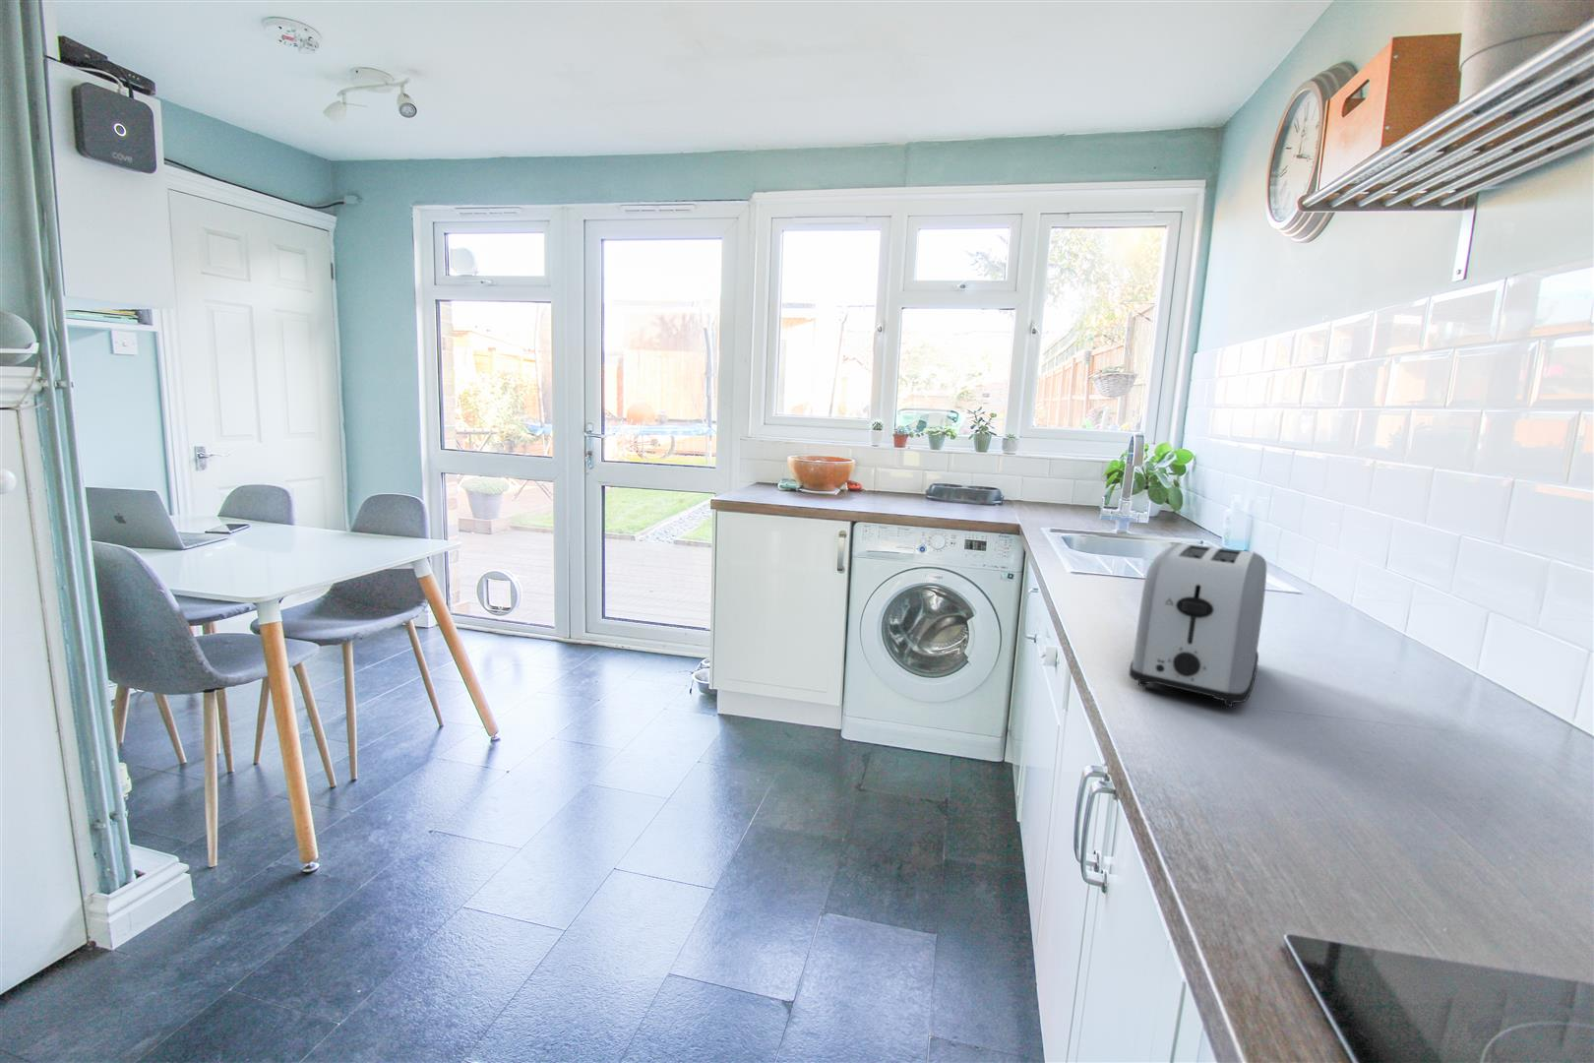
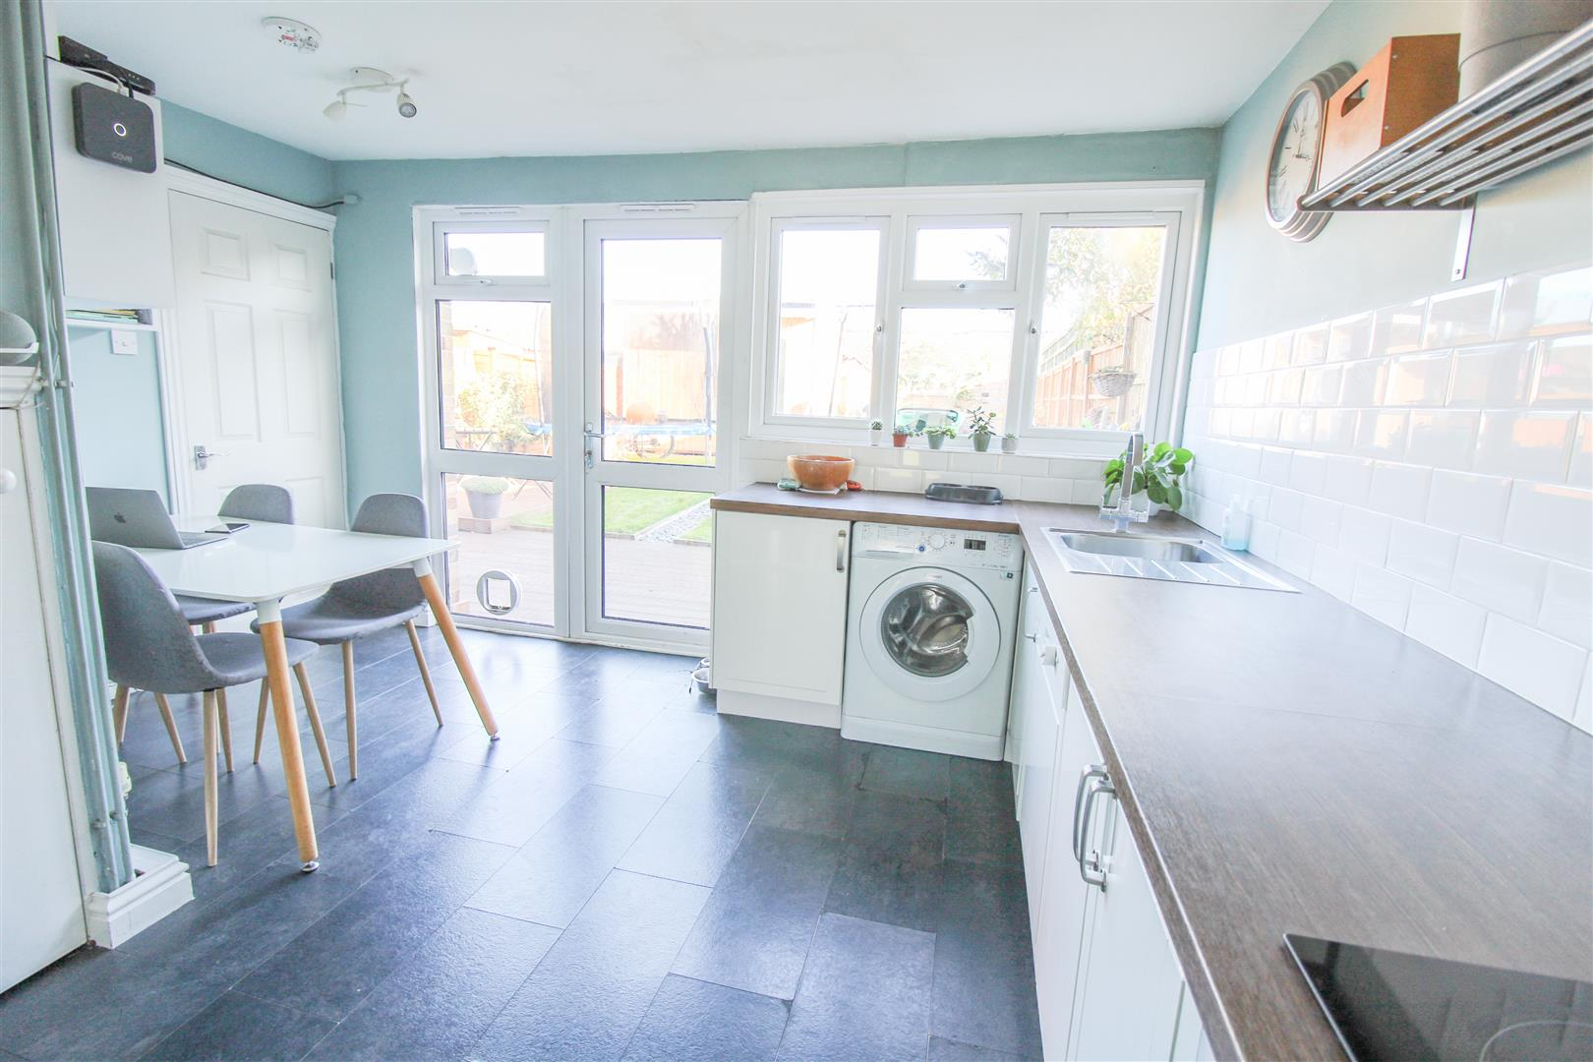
- toaster (1203, 613)
